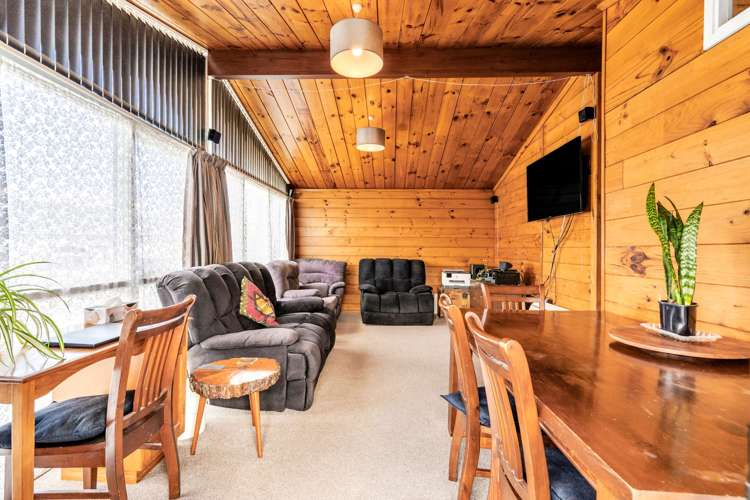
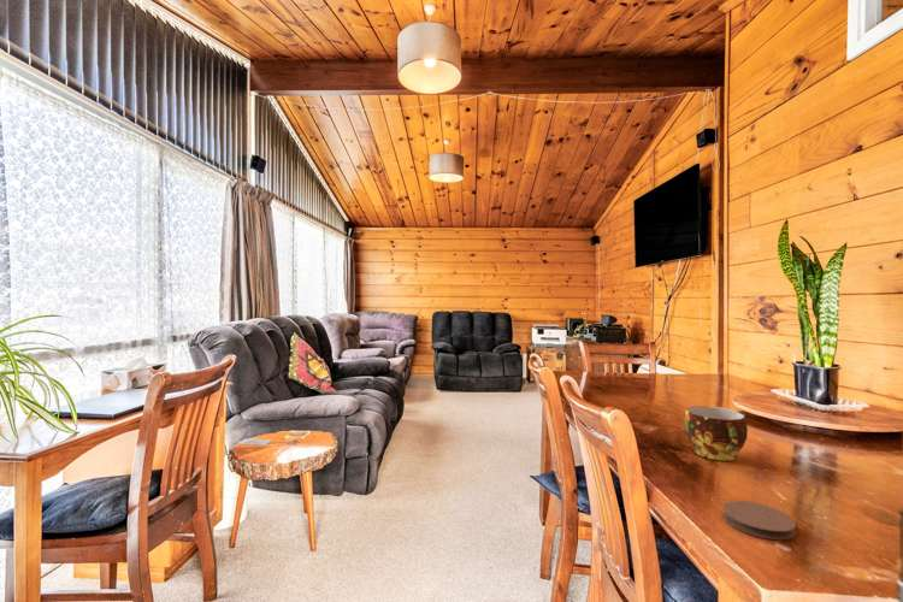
+ cup (718, 433)
+ coaster (757, 519)
